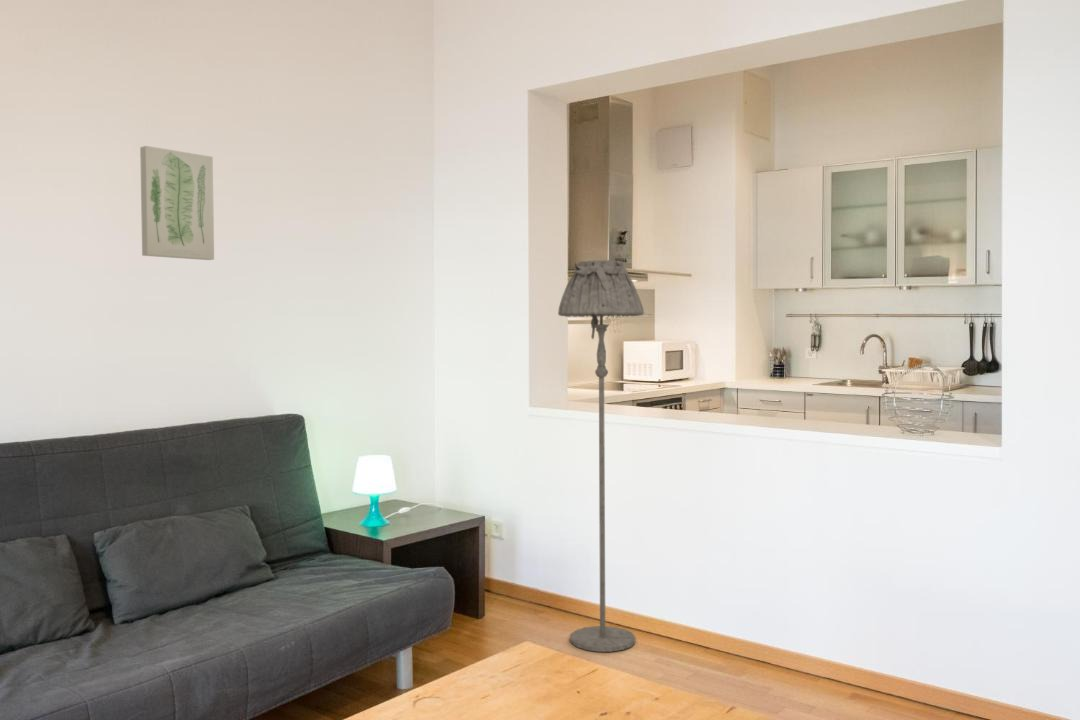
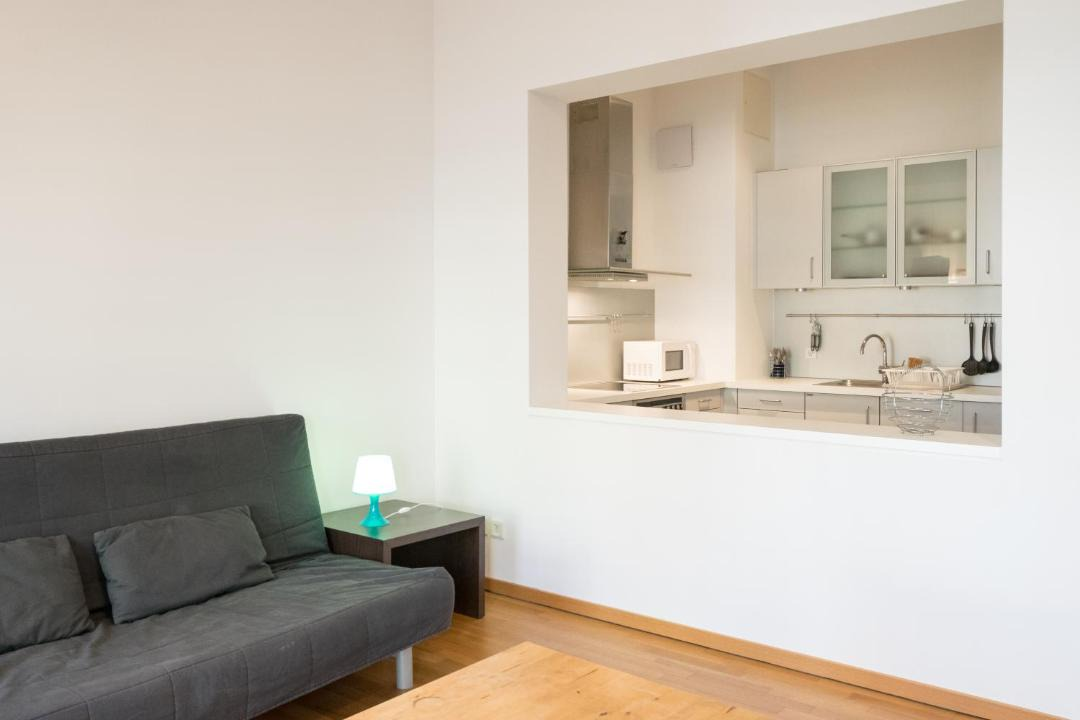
- wall art (178, 204)
- floor lamp (601, 452)
